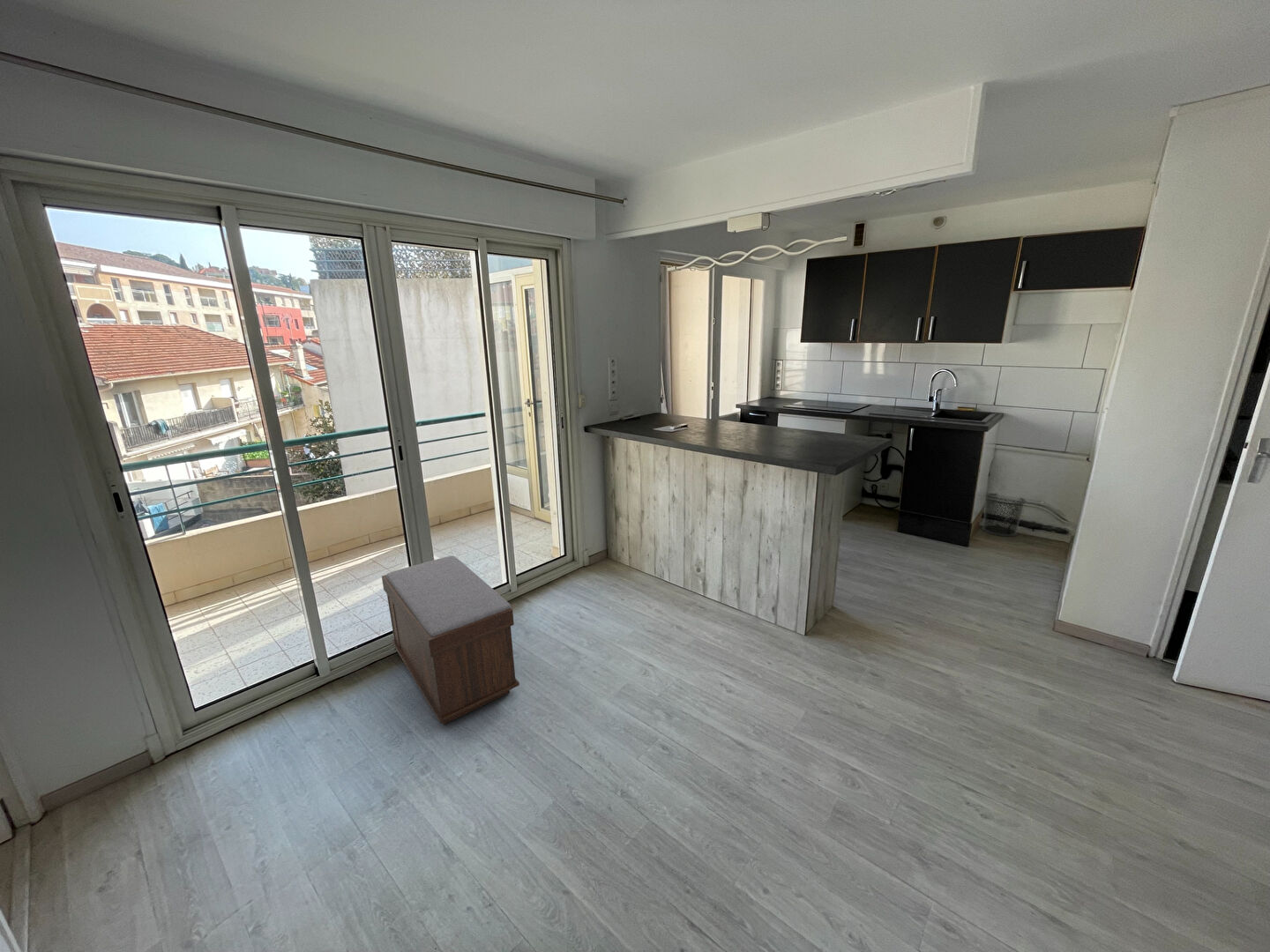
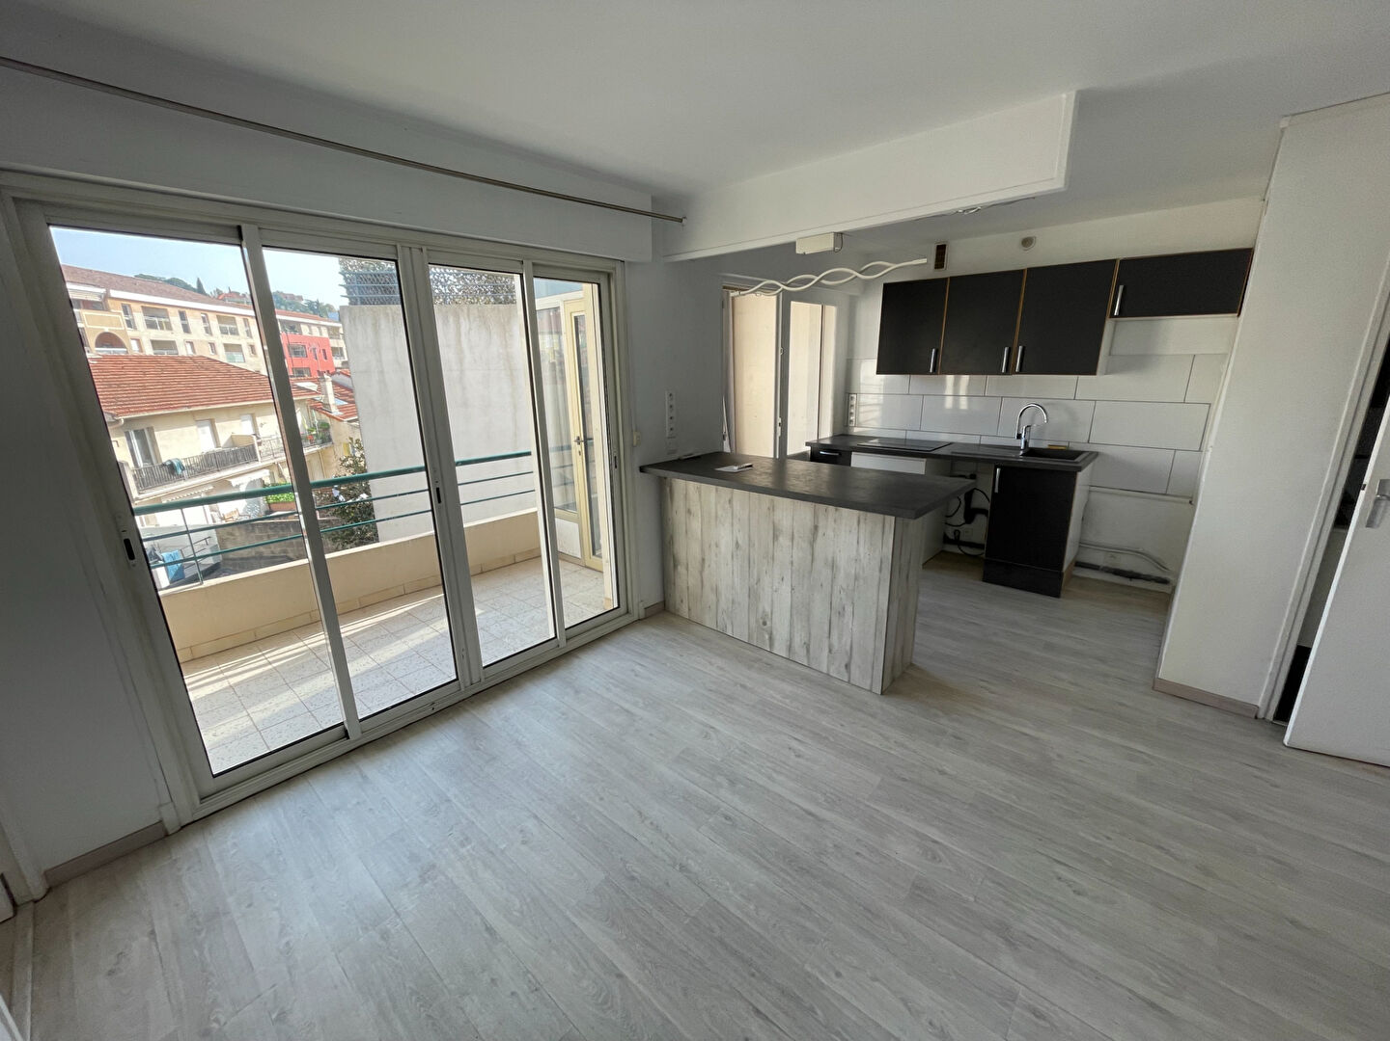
- bench (448, 629)
- waste bin (1002, 515)
